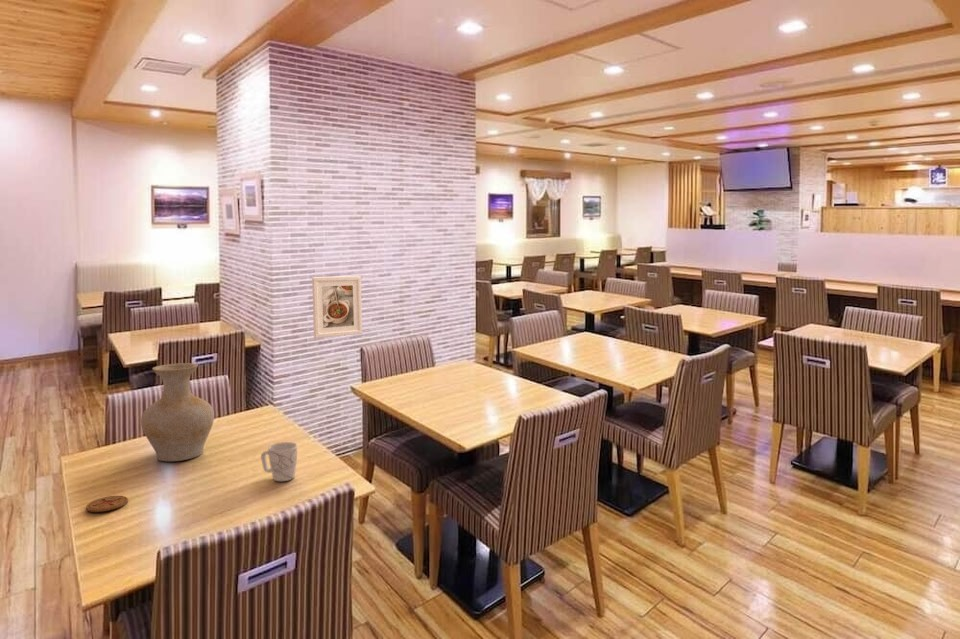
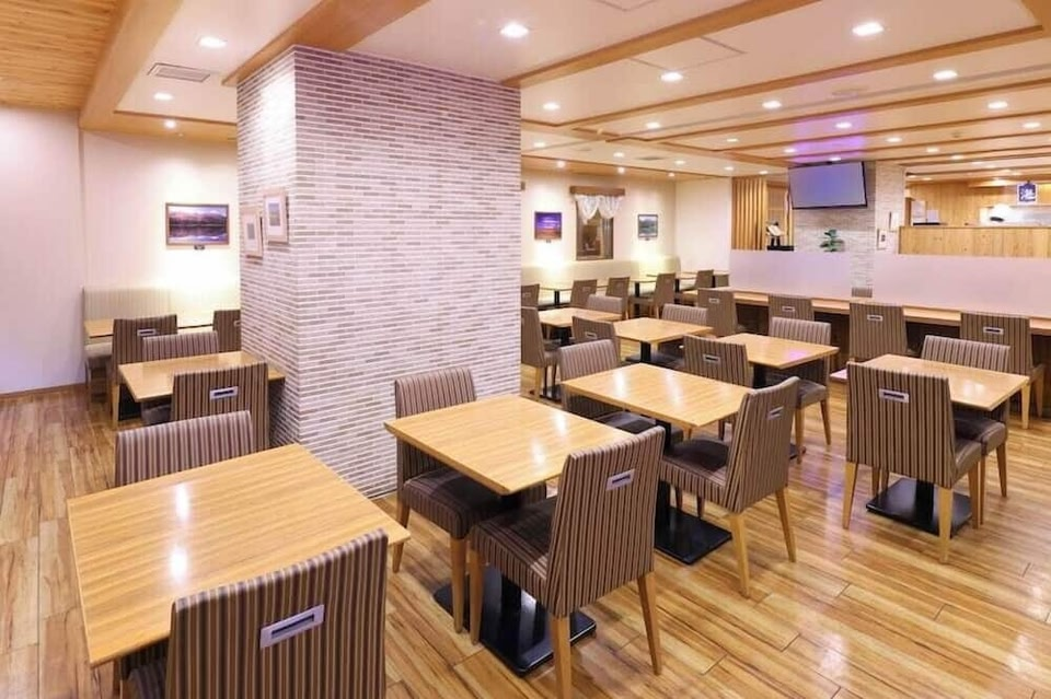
- vase (178, 410)
- coaster (107, 503)
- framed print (337, 306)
- mug (278, 461)
